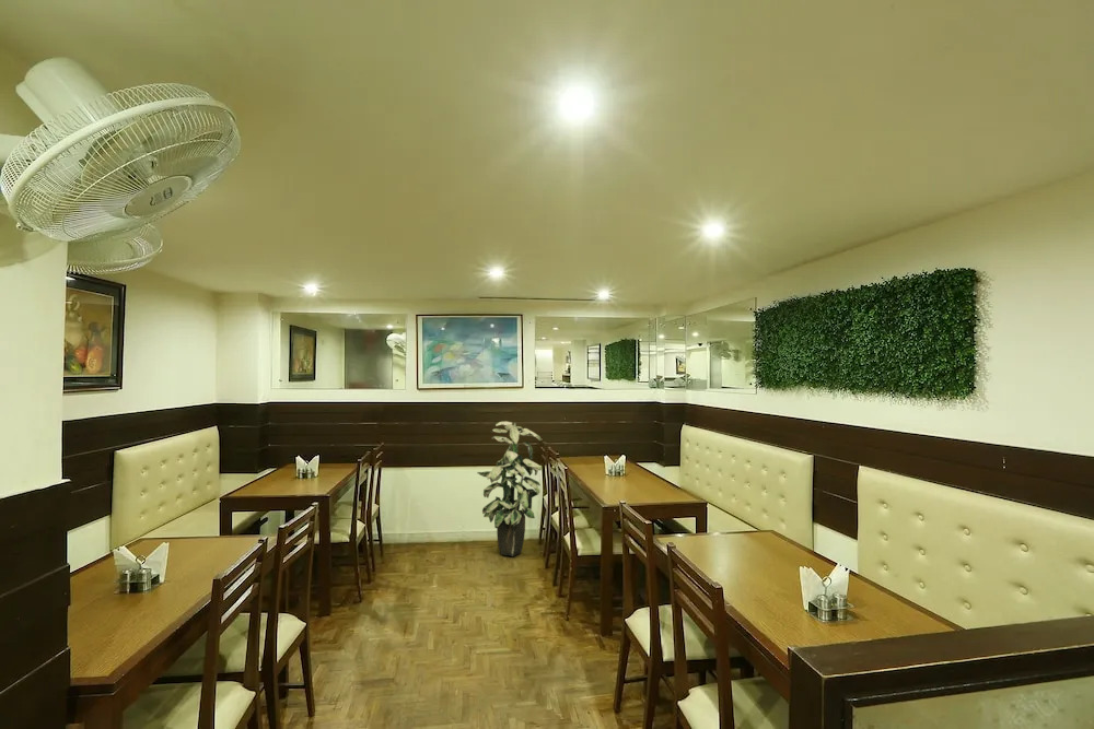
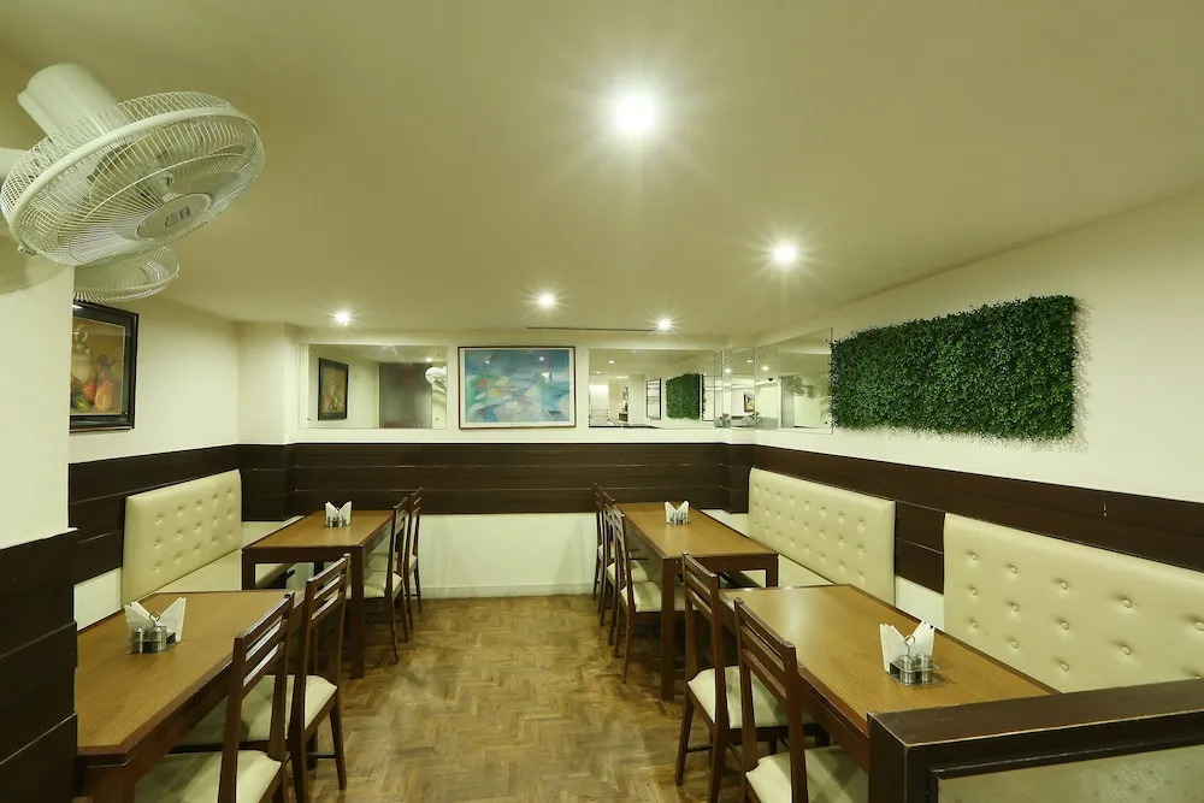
- indoor plant (509, 485)
